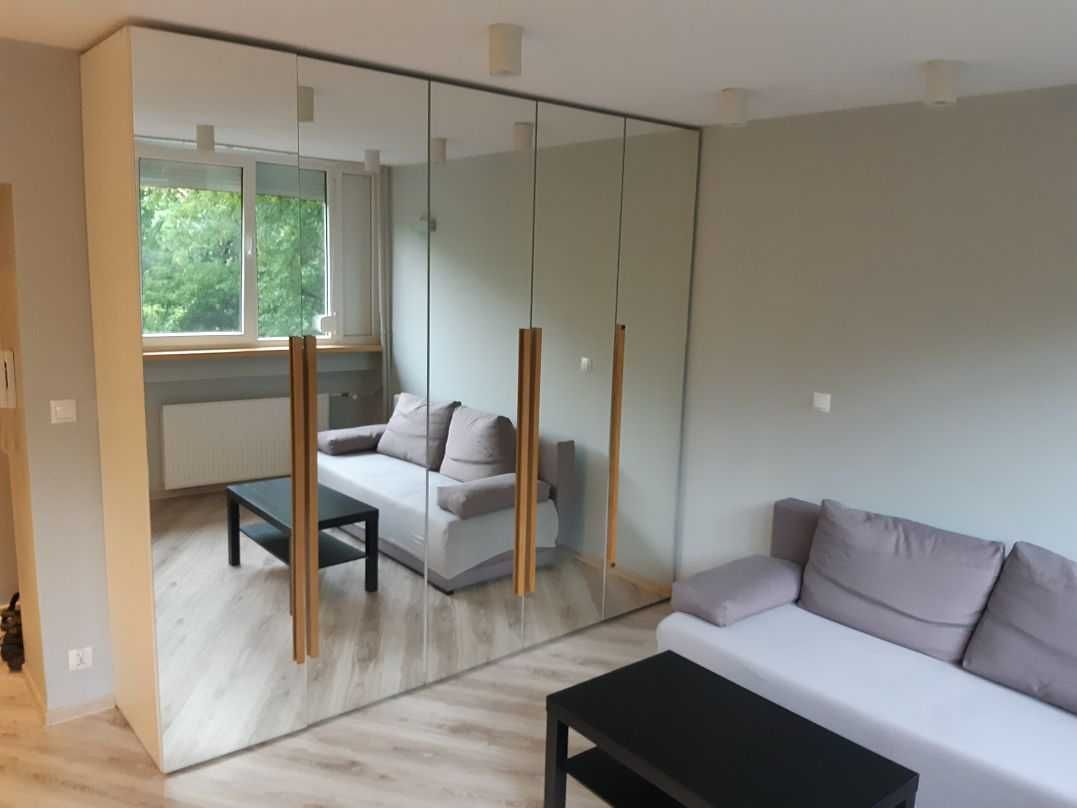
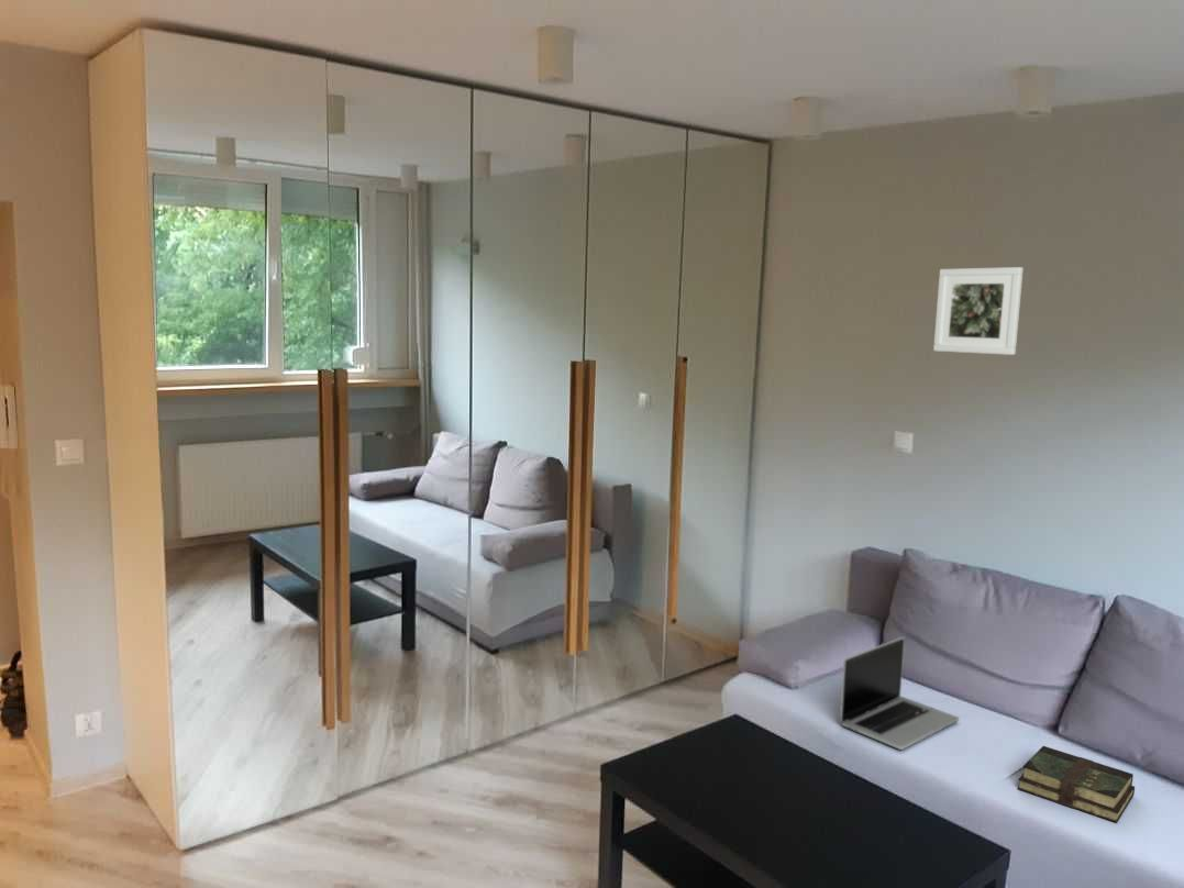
+ book (1076, 780)
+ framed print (976, 310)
+ laptop (899, 690)
